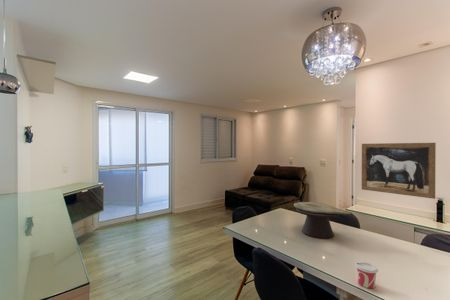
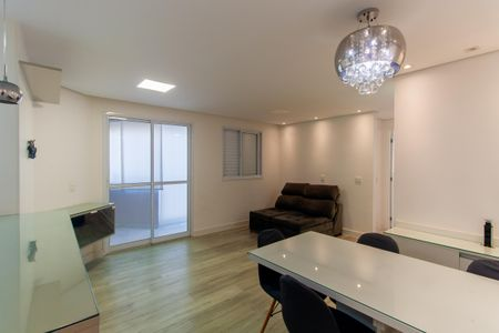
- wall art (394, 168)
- cup (366, 275)
- decorative bowl (319, 220)
